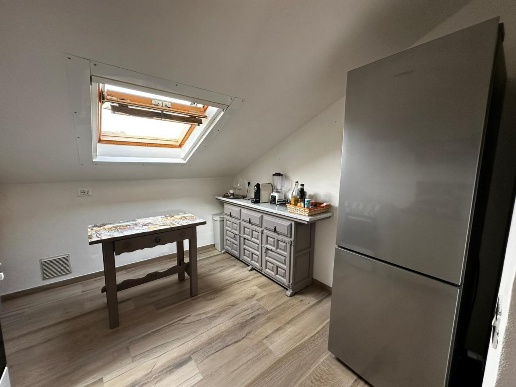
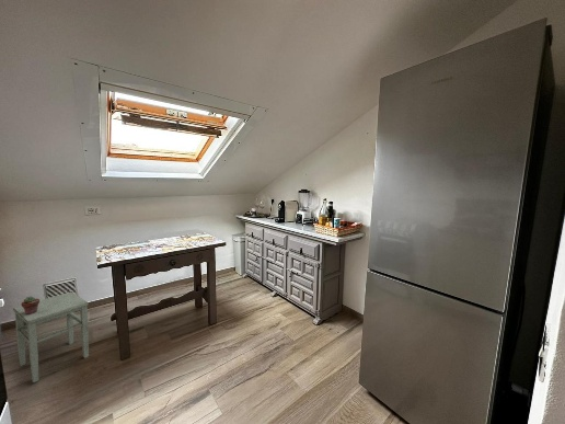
+ stool (54, 332)
+ potted succulent (31, 303)
